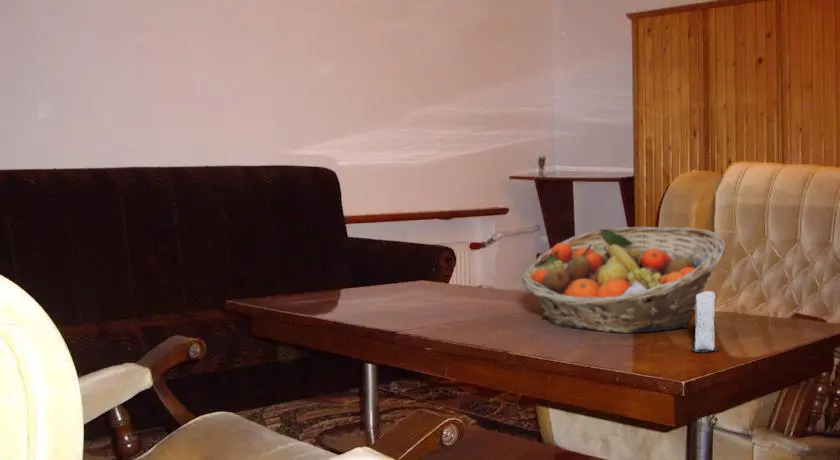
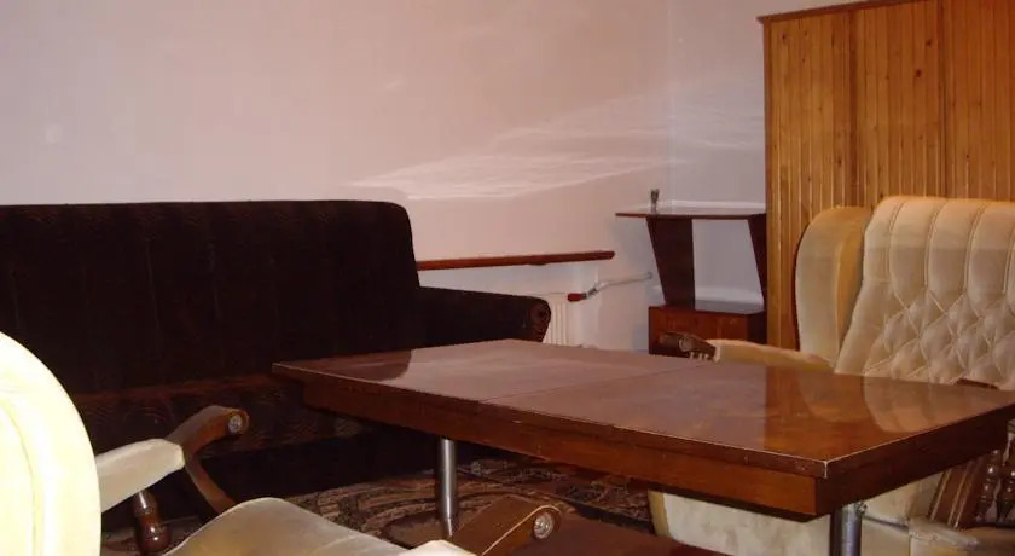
- candle (703, 320)
- fruit basket (620, 276)
